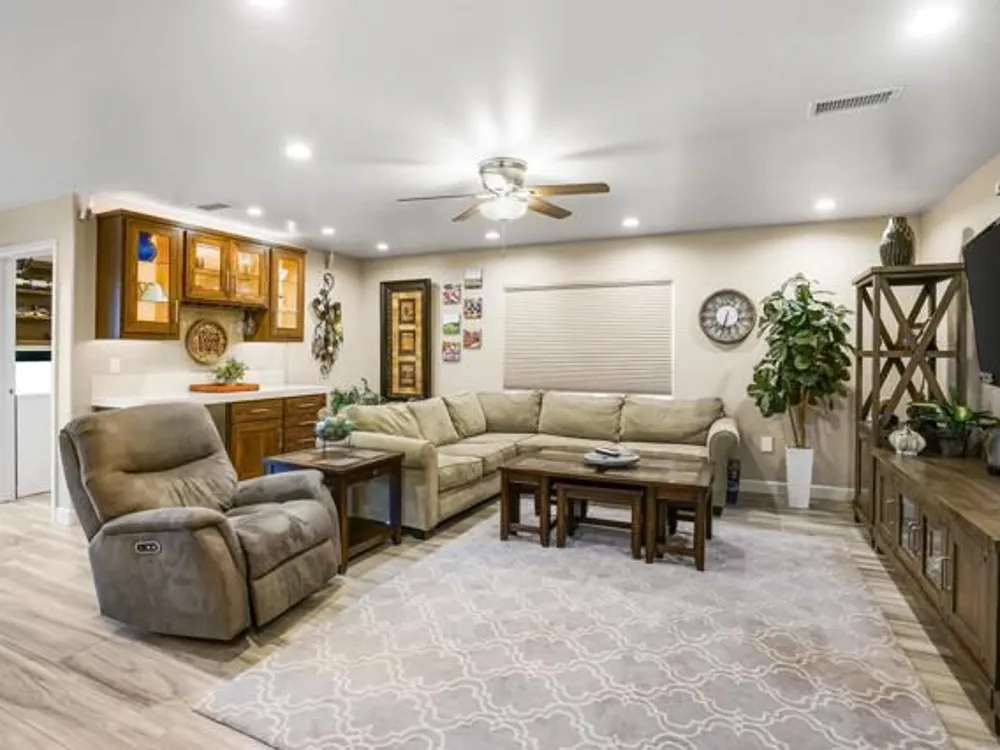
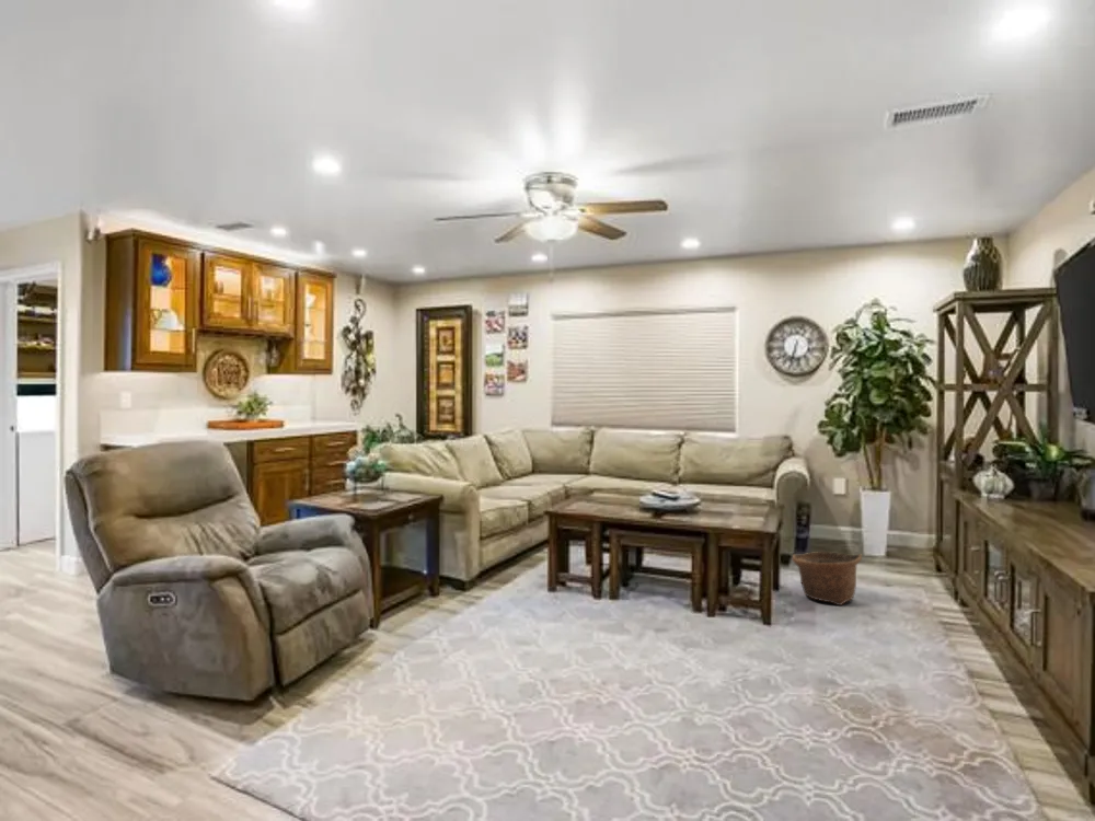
+ basket (826, 575)
